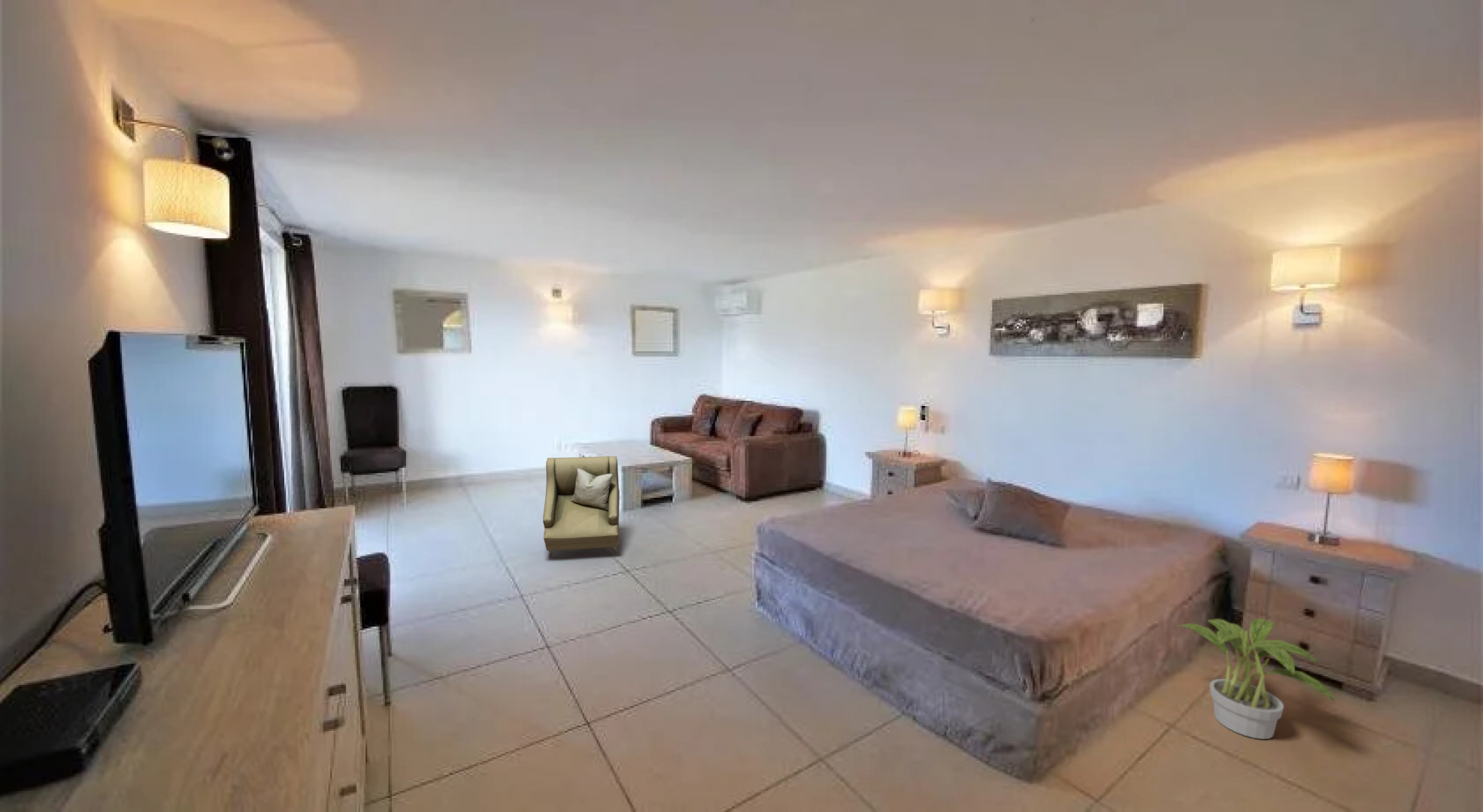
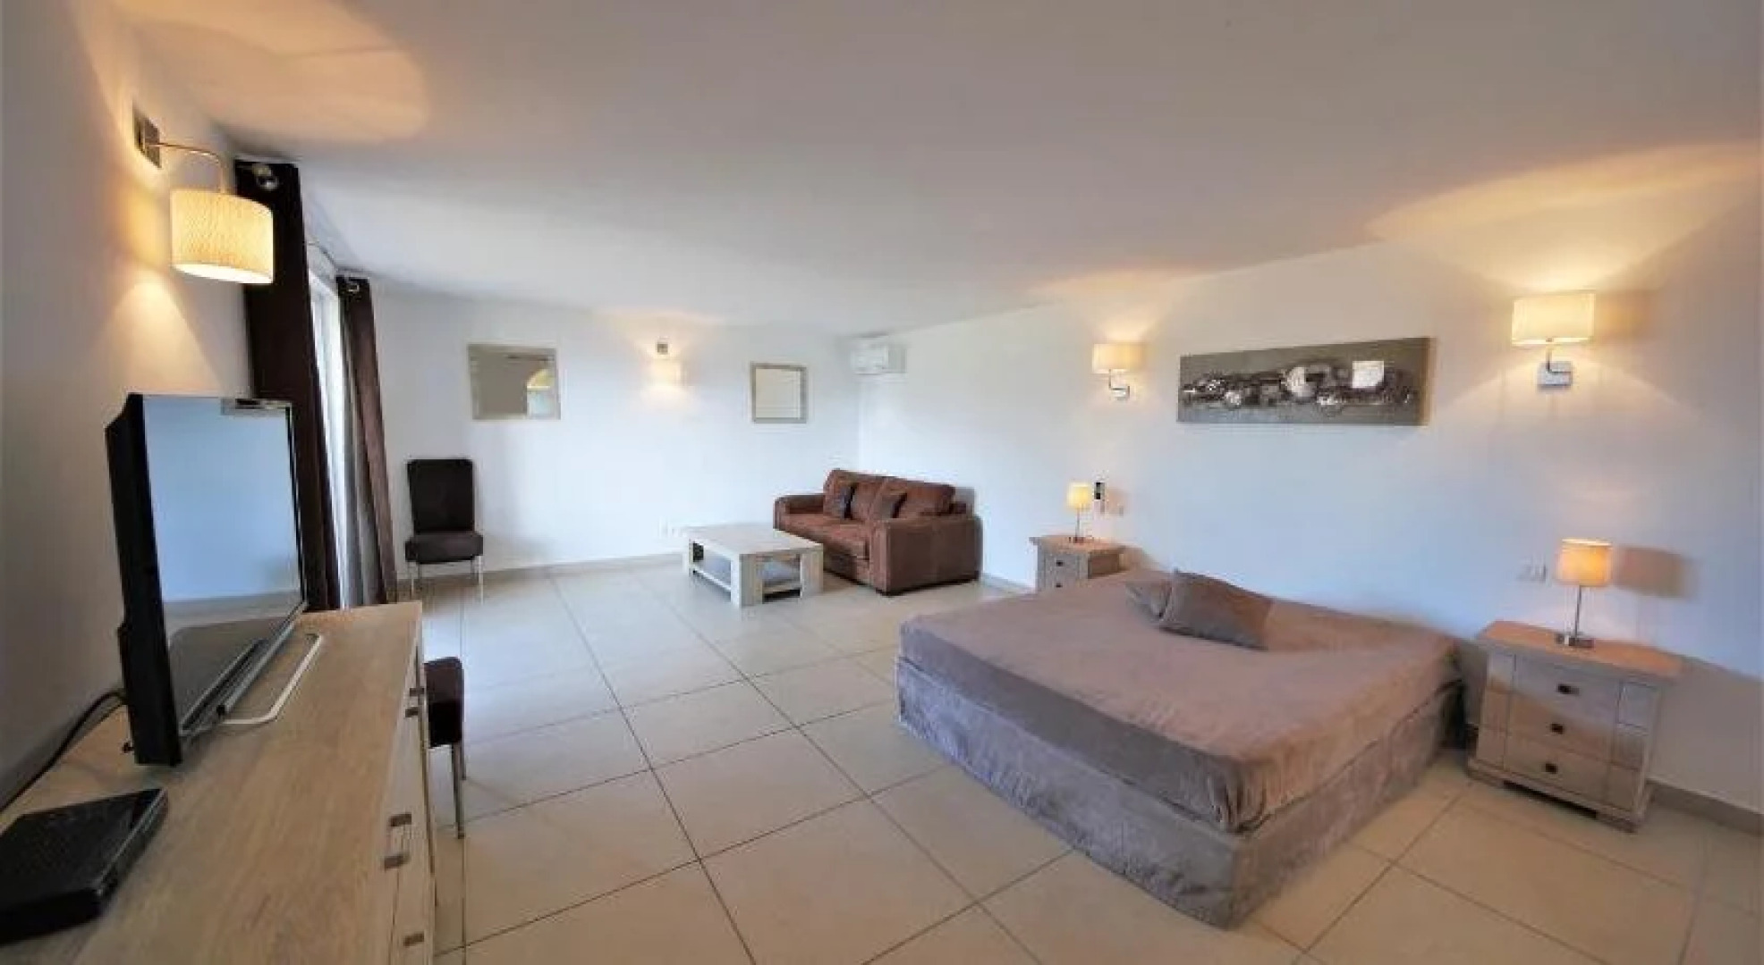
- potted plant (1245, 675)
- armchair (584, 501)
